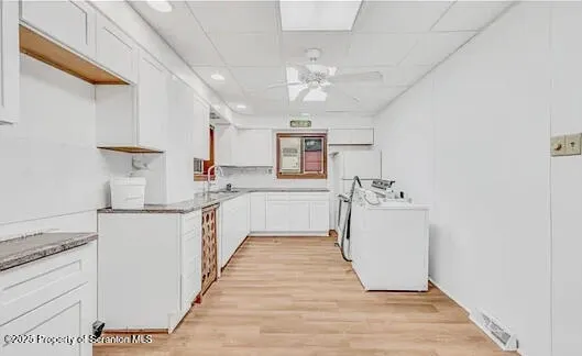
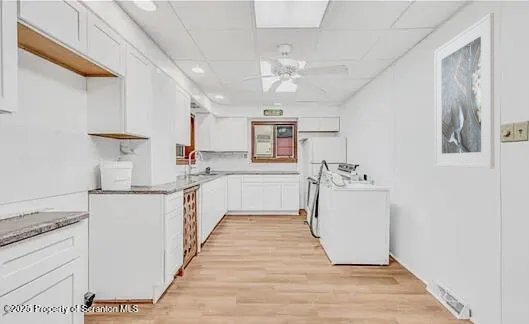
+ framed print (460, 101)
